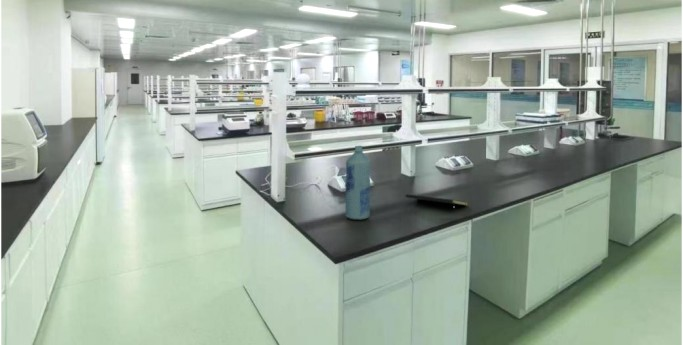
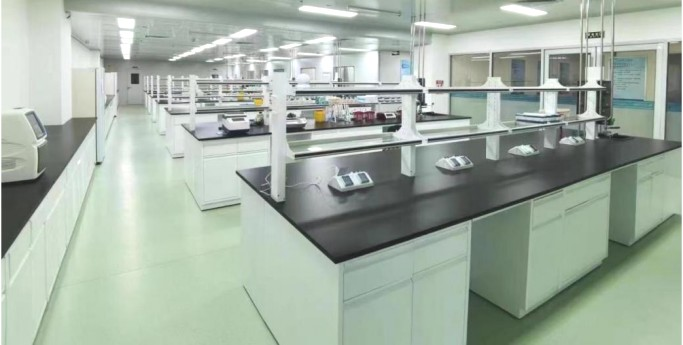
- bottle (357, 181)
- notepad (436, 199)
